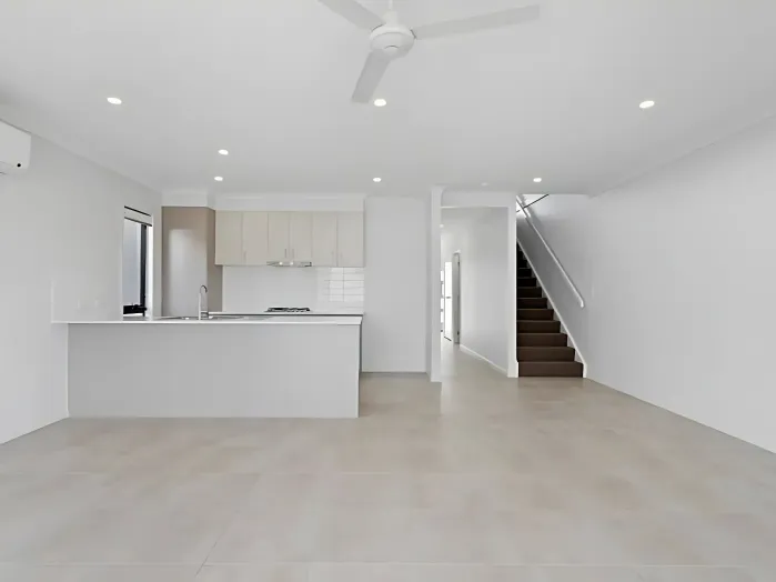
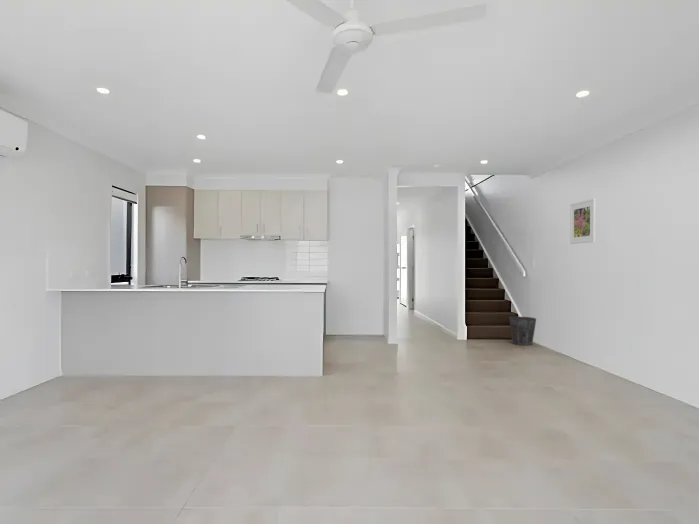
+ waste bin (522, 330)
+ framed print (582, 222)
